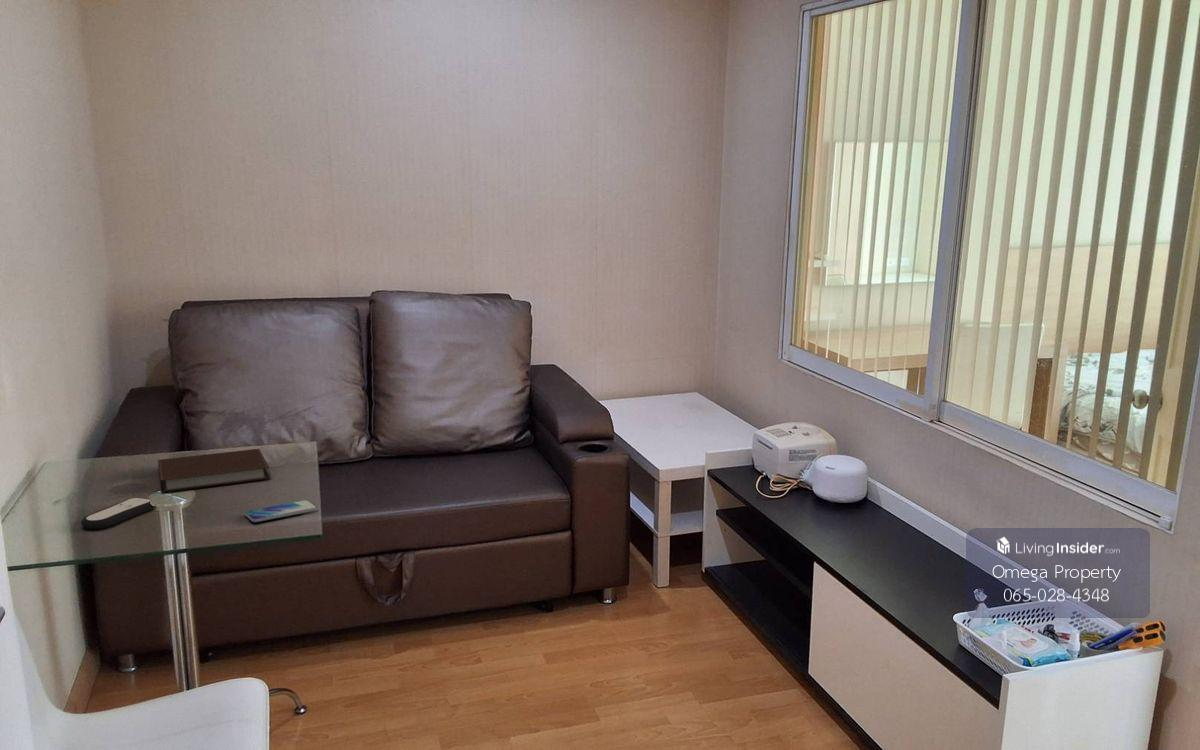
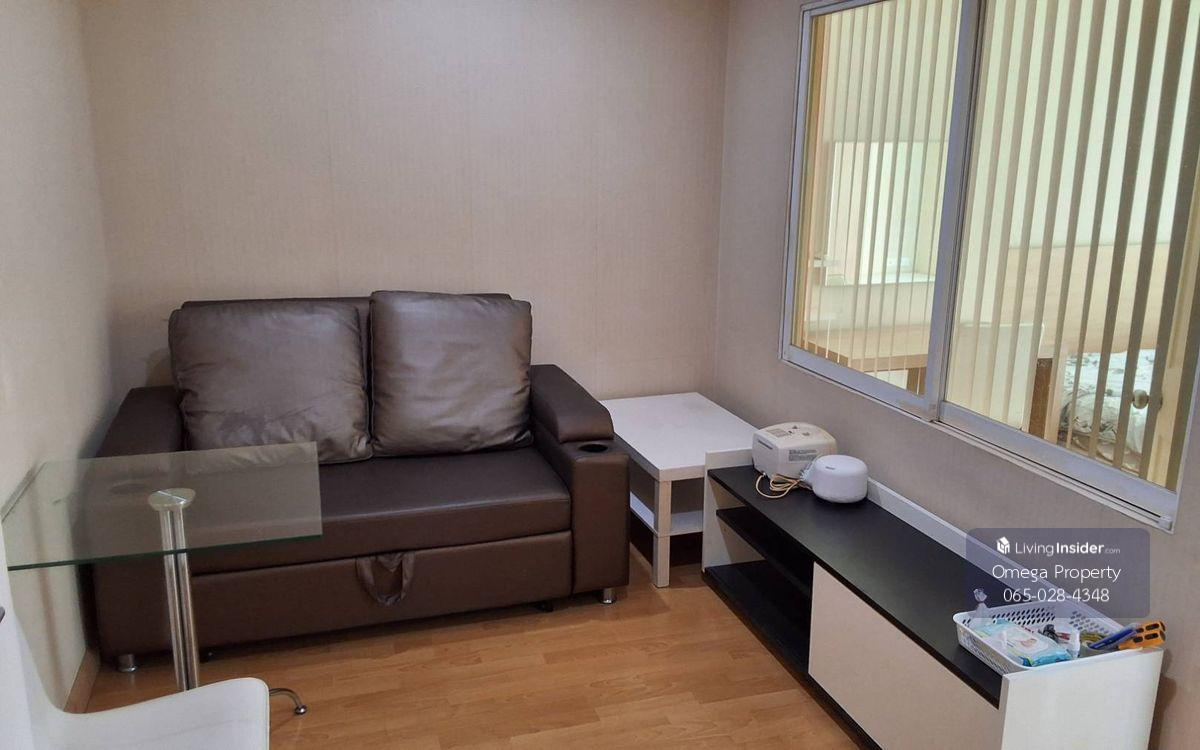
- smartphone (281, 510)
- remote control (118, 512)
- notebook (213, 468)
